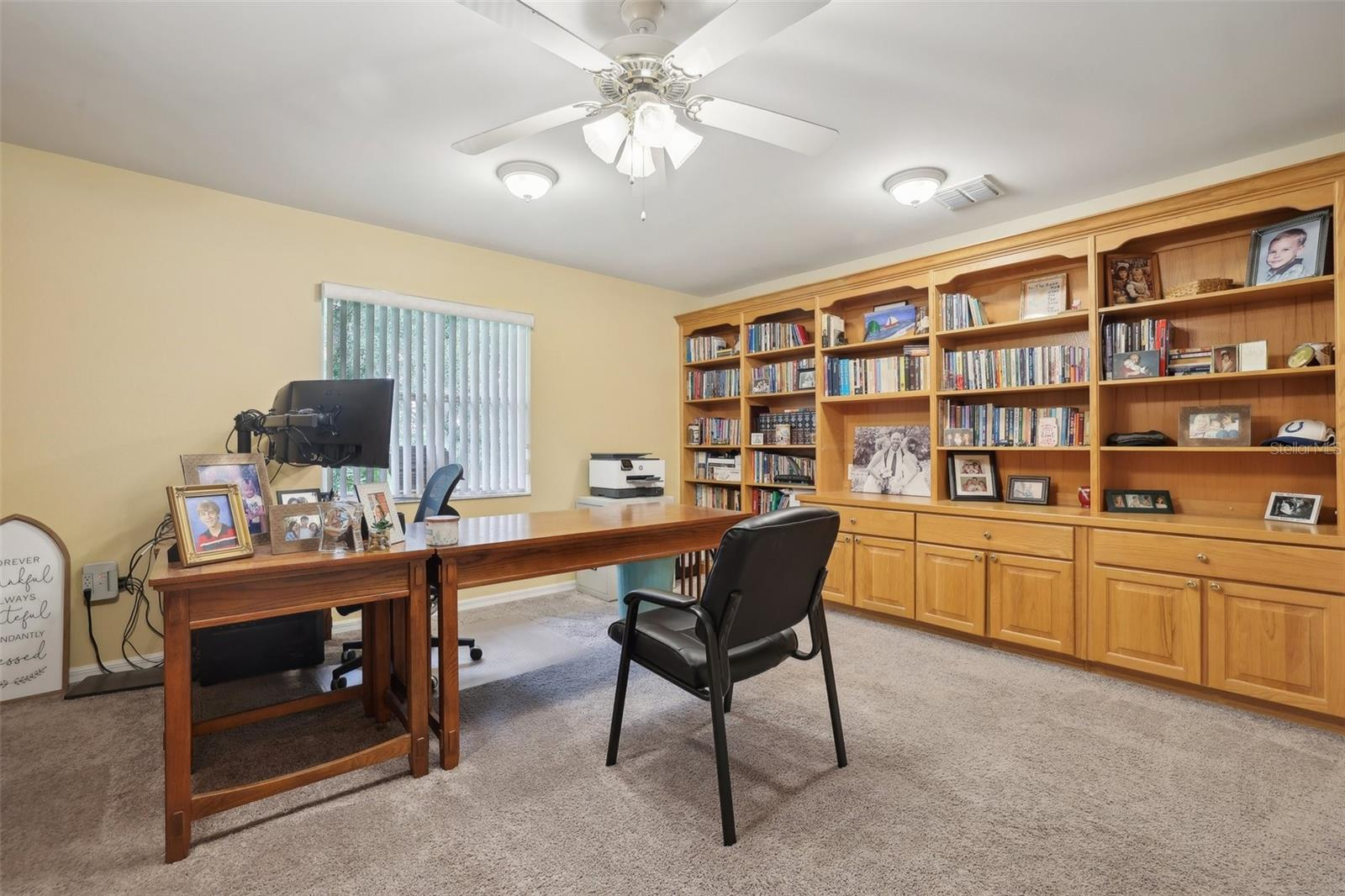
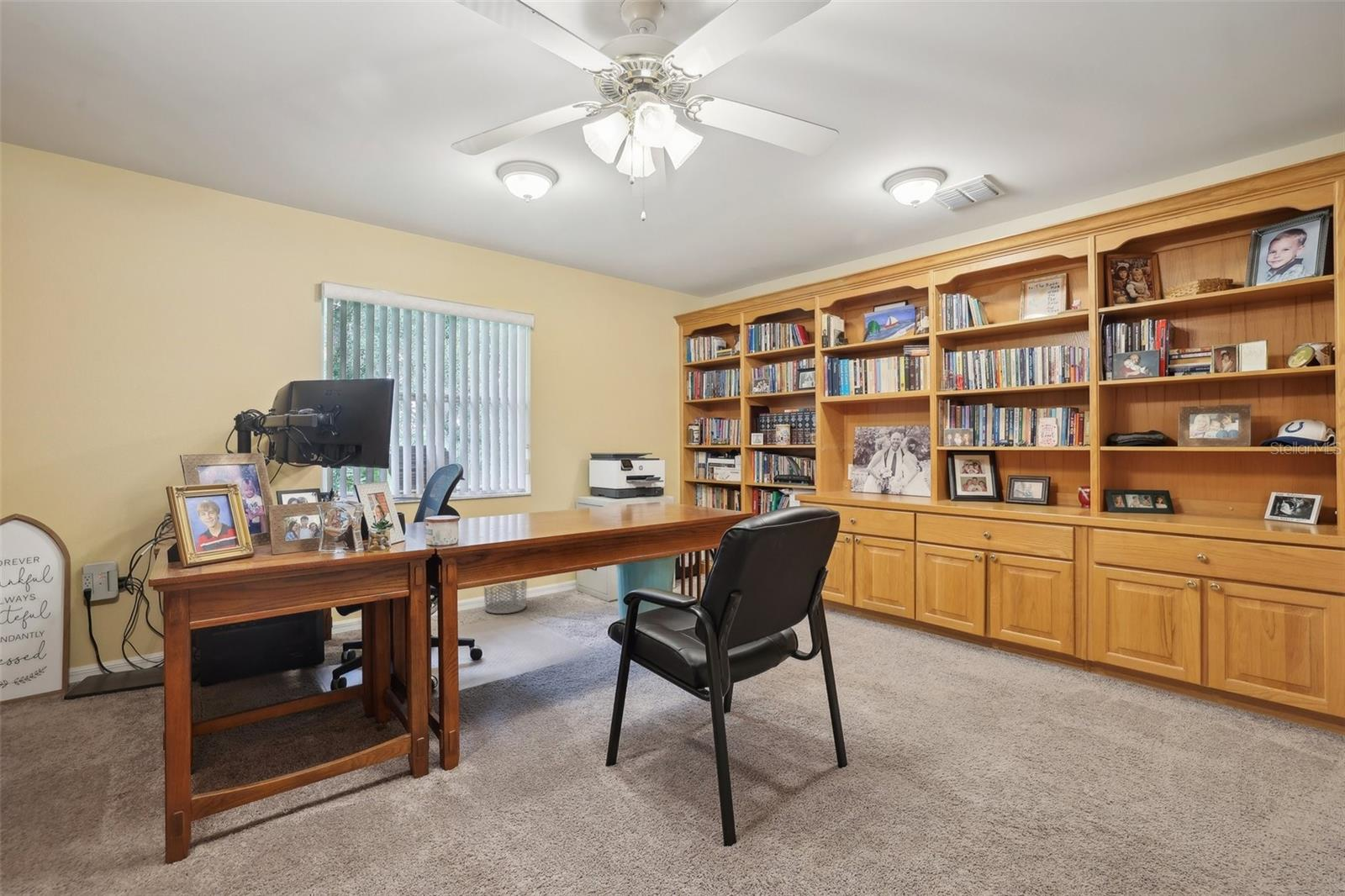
+ waste bin (505, 583)
